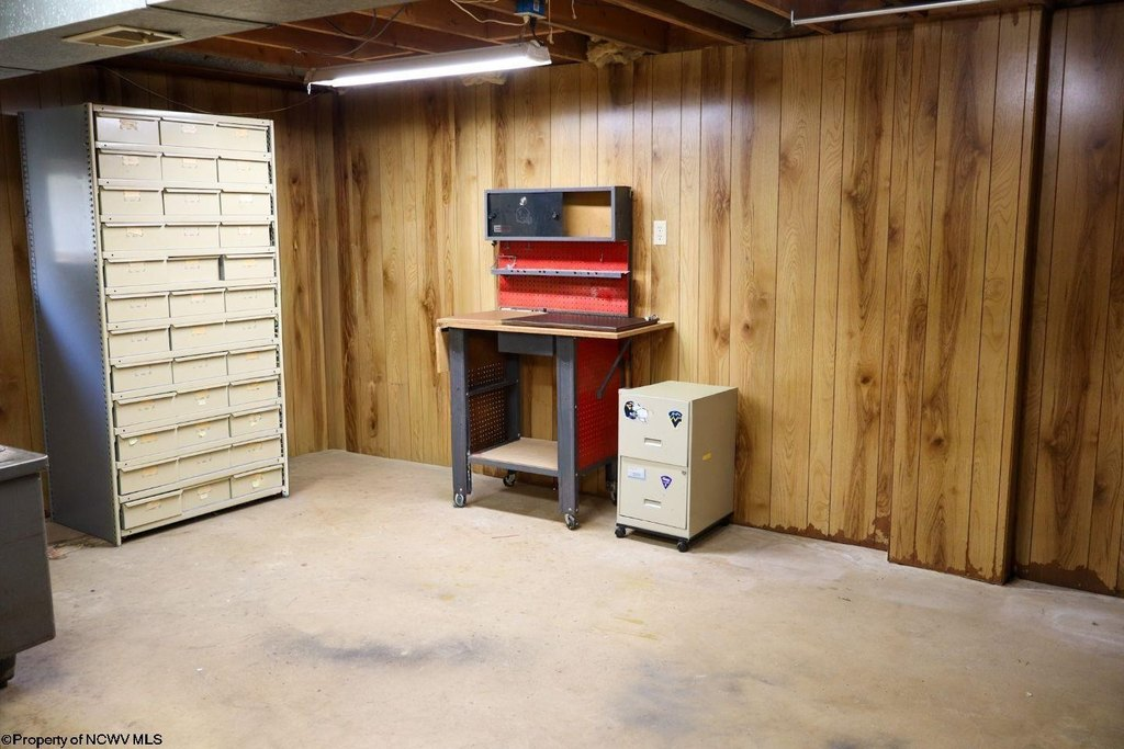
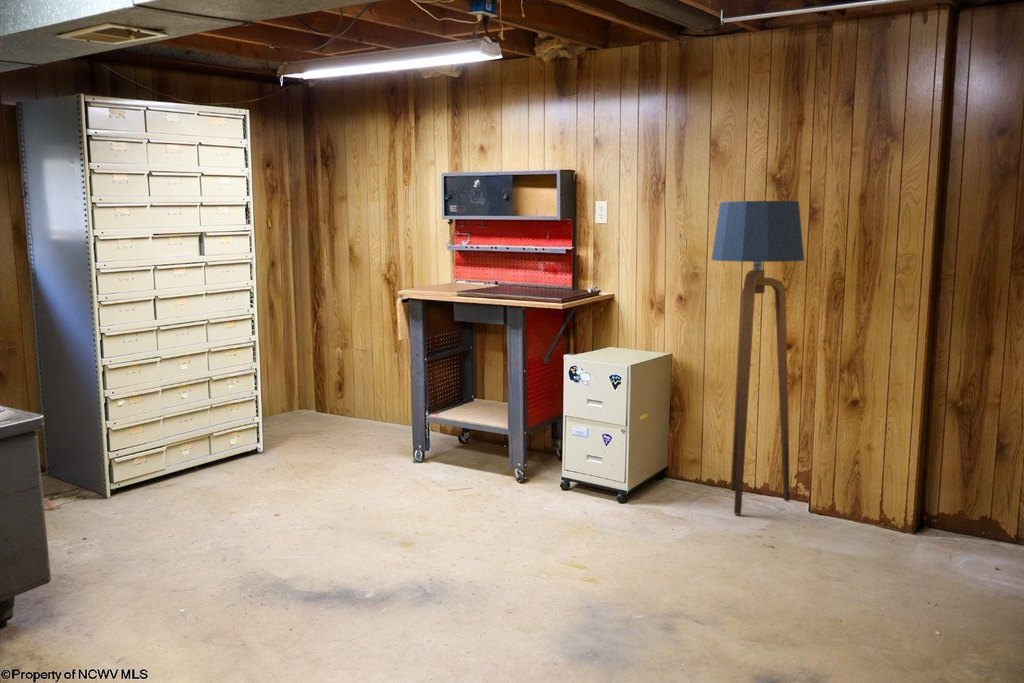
+ floor lamp (750, 356)
